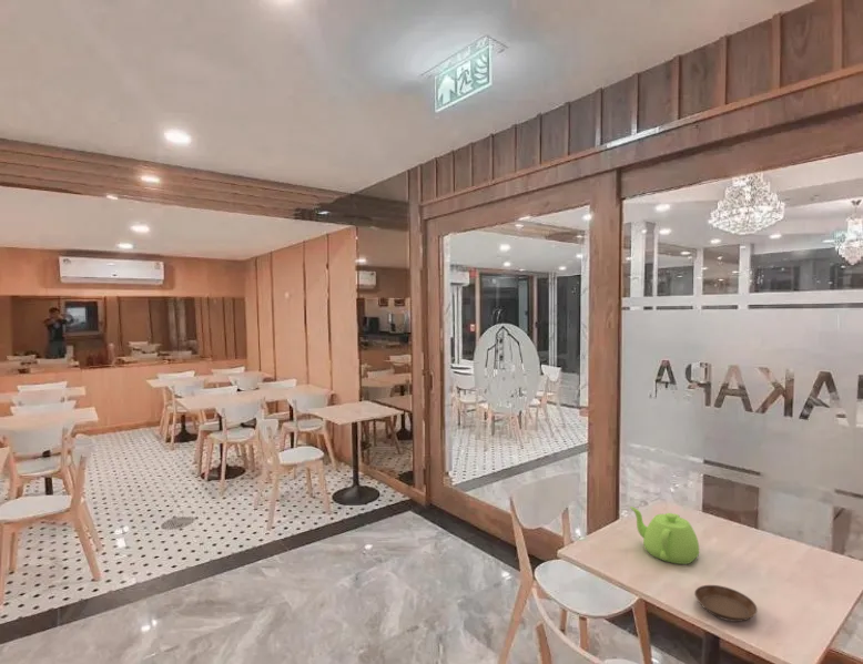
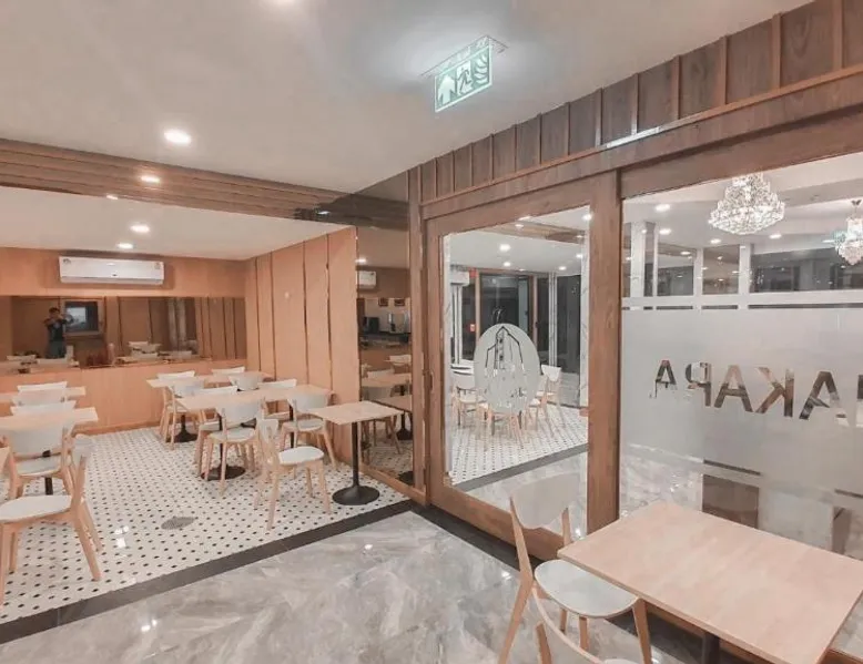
- teapot (662, 531)
- saucer (724, 604)
